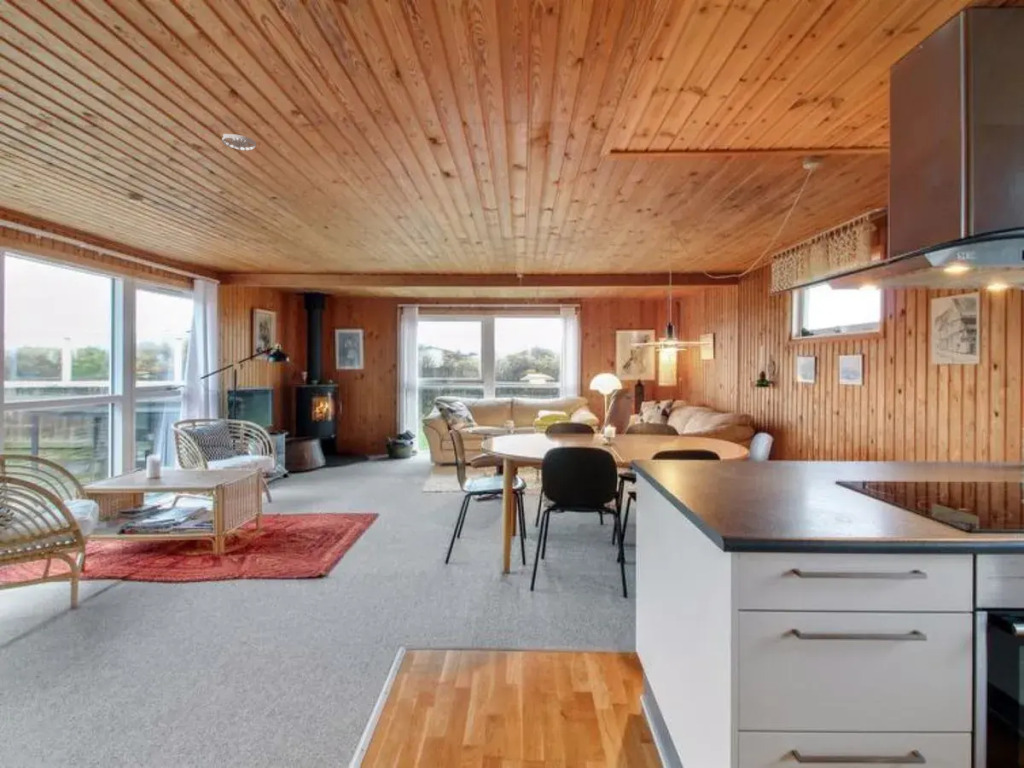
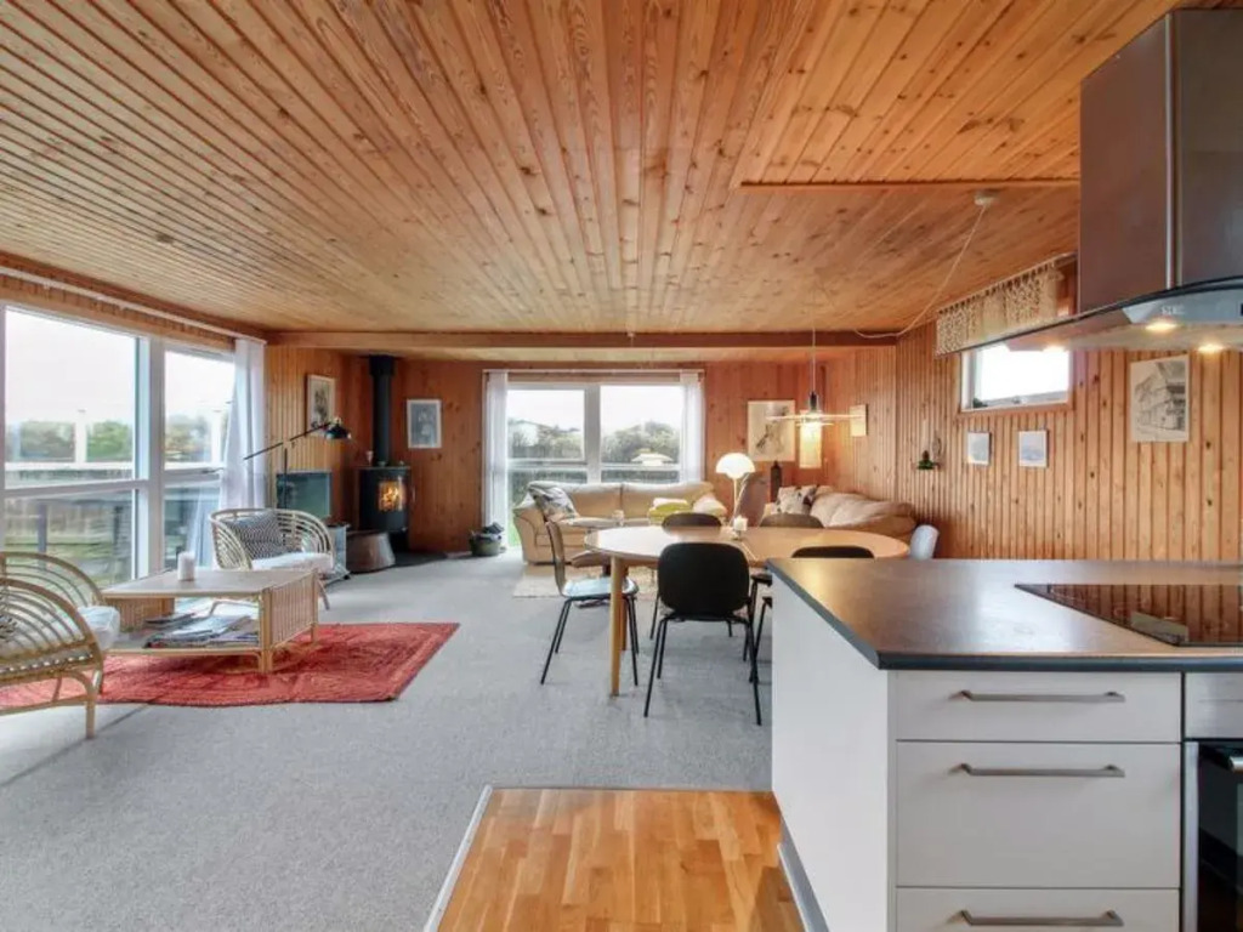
- smoke detector (239, 143)
